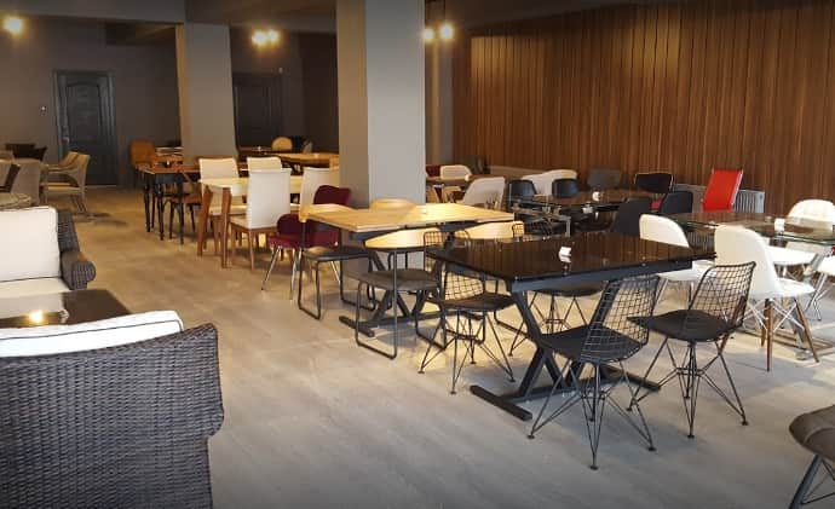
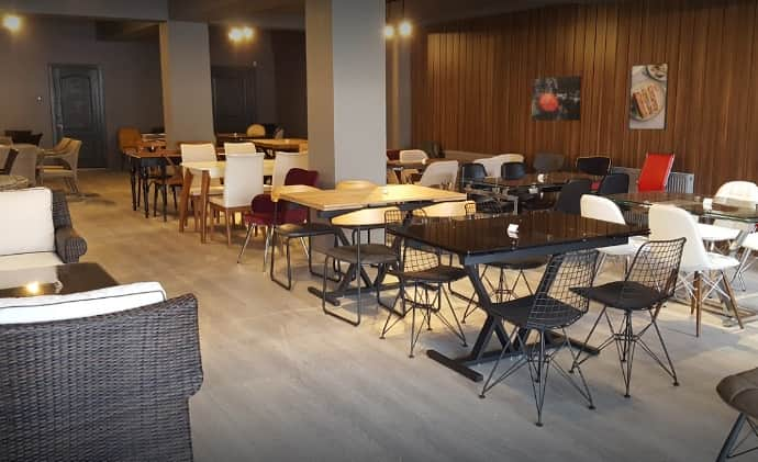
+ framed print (647, 97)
+ wall art (555, 99)
